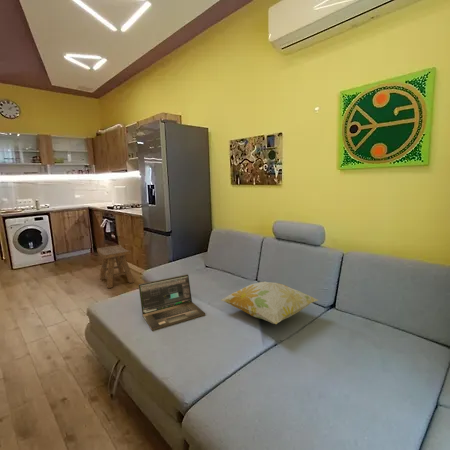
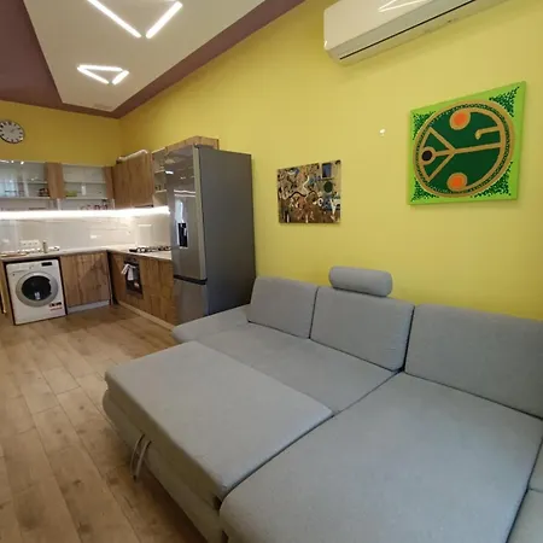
- laptop (171, 299)
- decorative pillow (269, 299)
- stool (115, 266)
